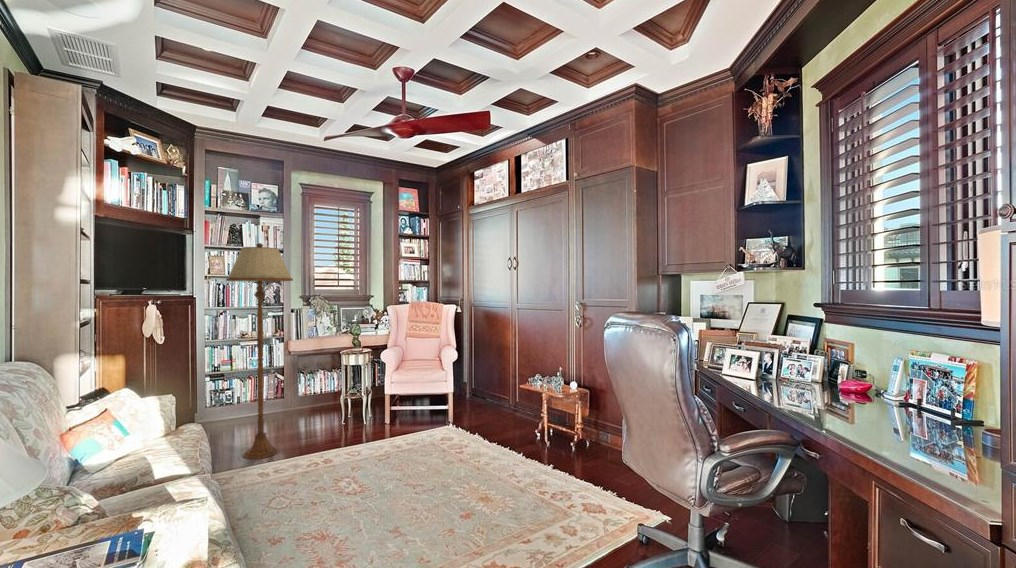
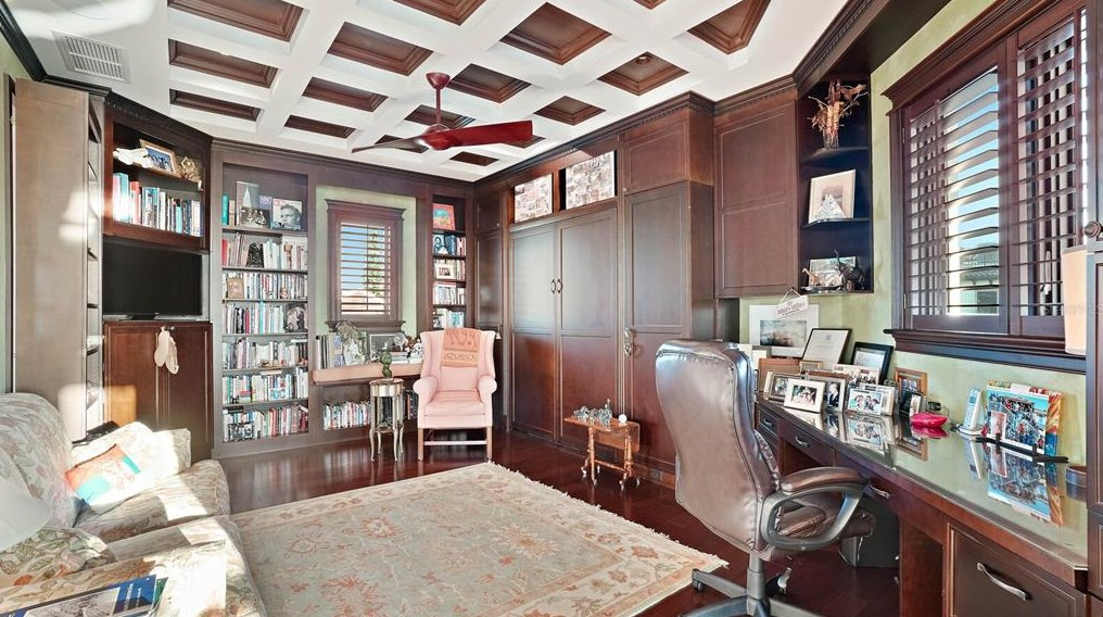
- floor lamp (260, 348)
